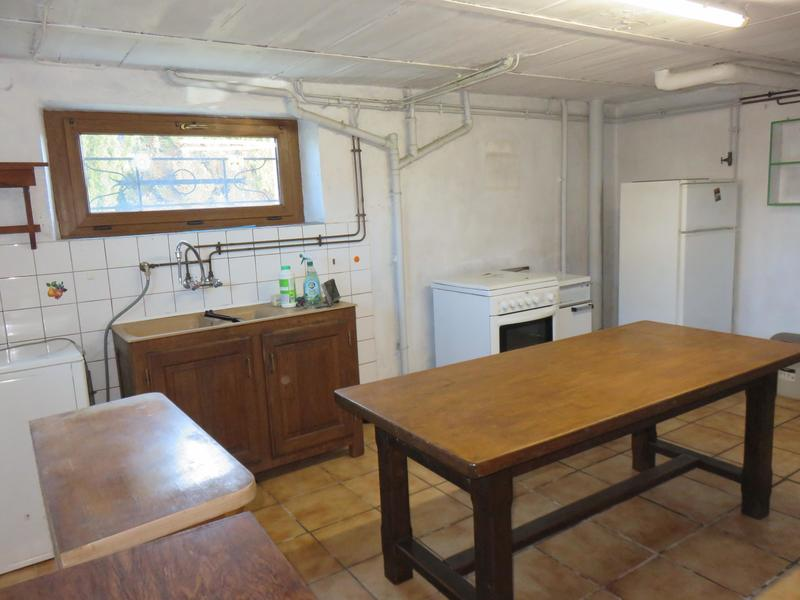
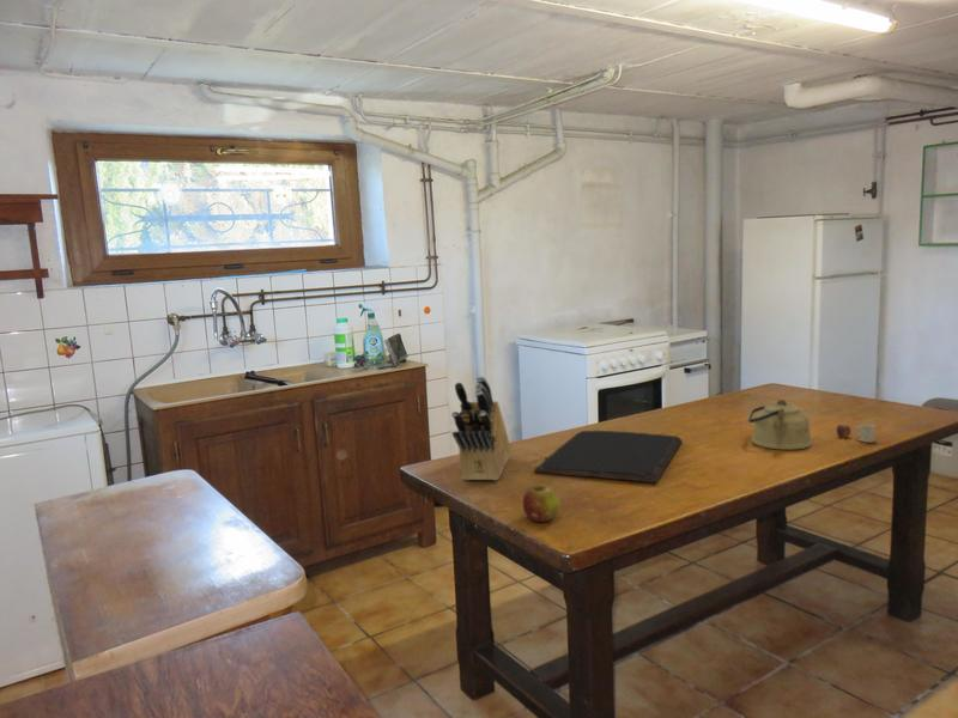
+ fruit (540, 503)
+ cutting board (612, 452)
+ mug (855, 431)
+ knife block (481, 421)
+ kettle (780, 421)
